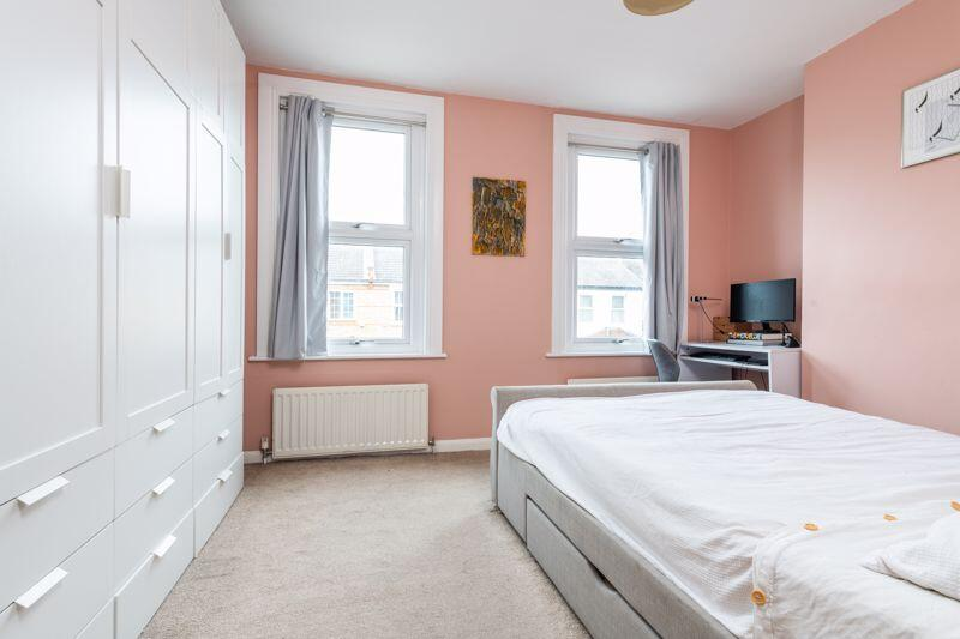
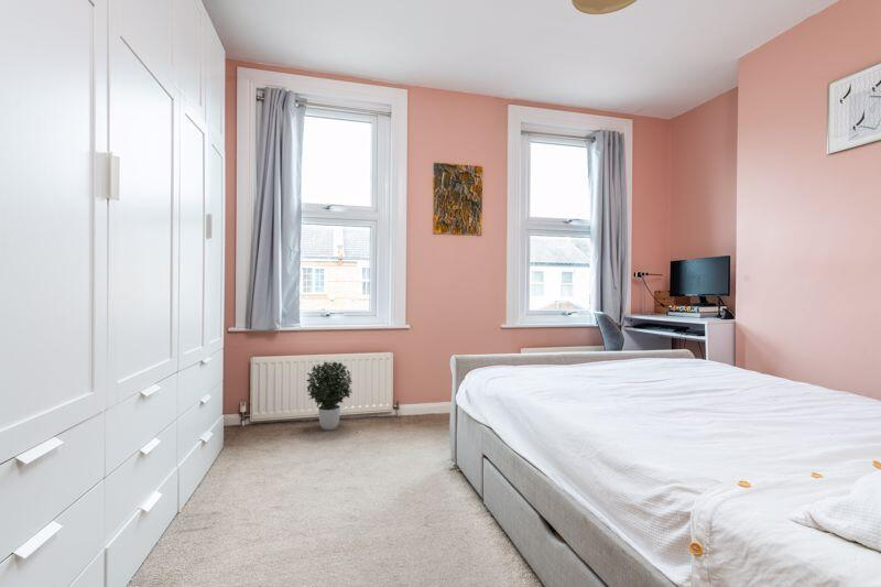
+ potted plant (329, 394)
